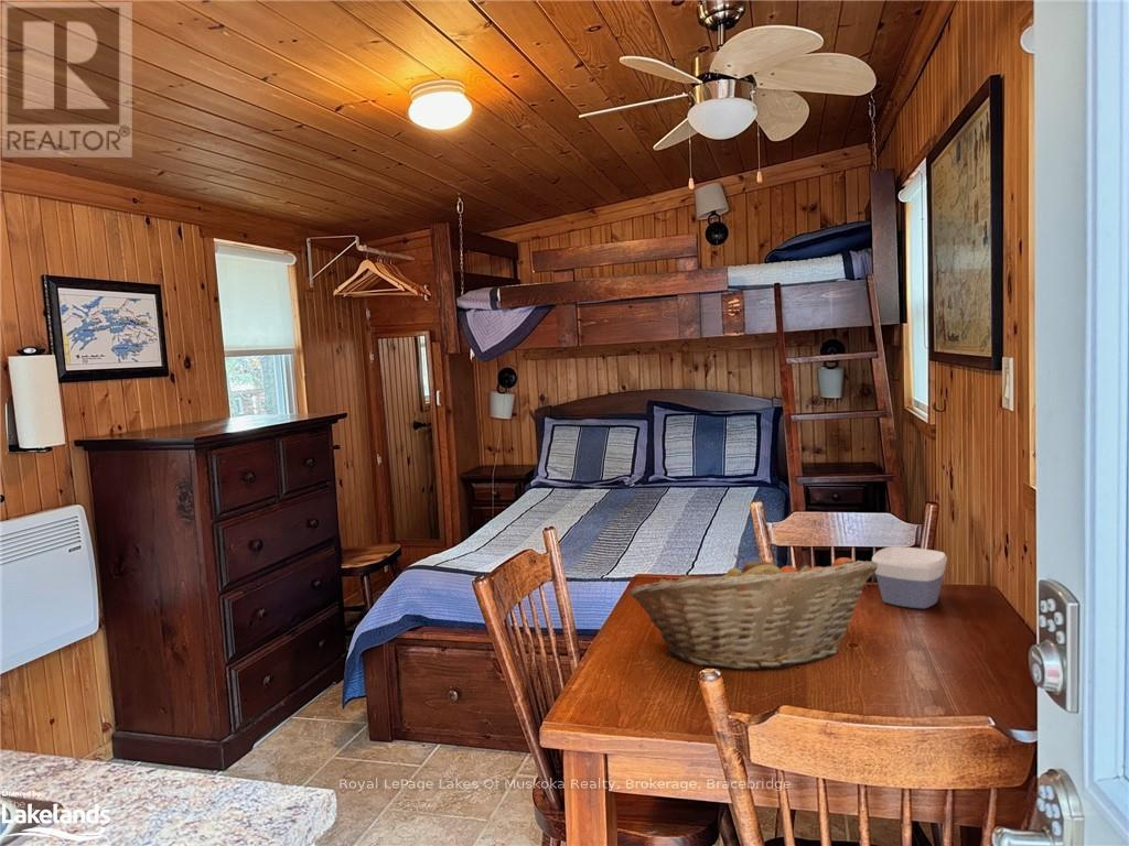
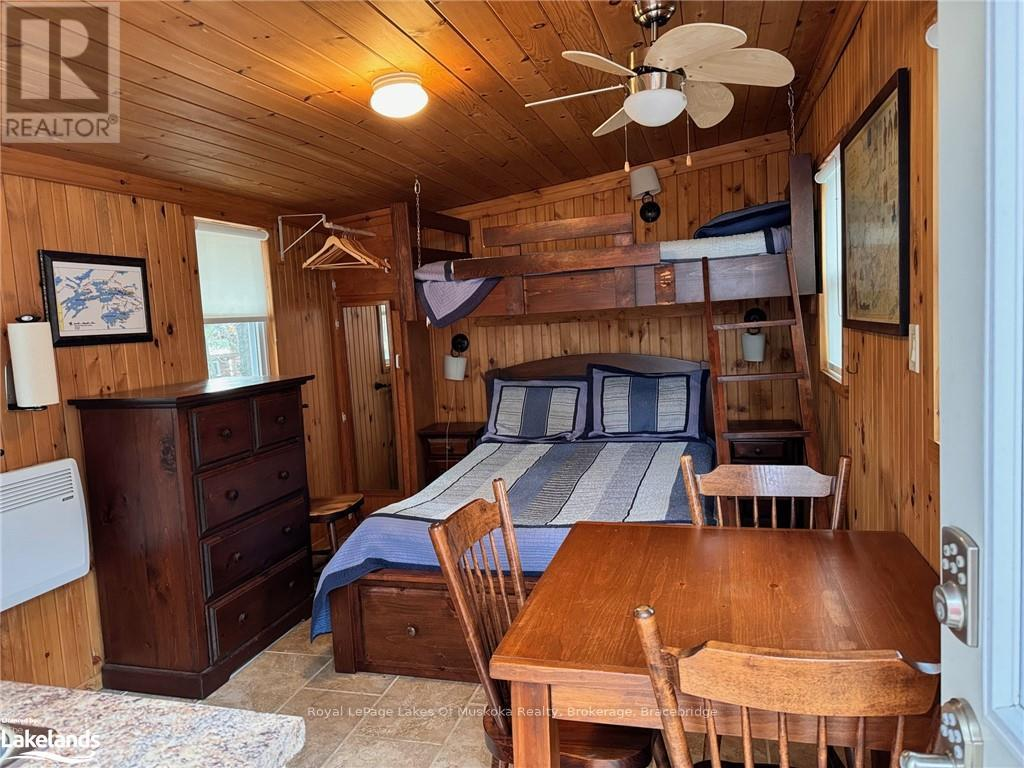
- fruit basket (751, 598)
- bowl (908, 577)
